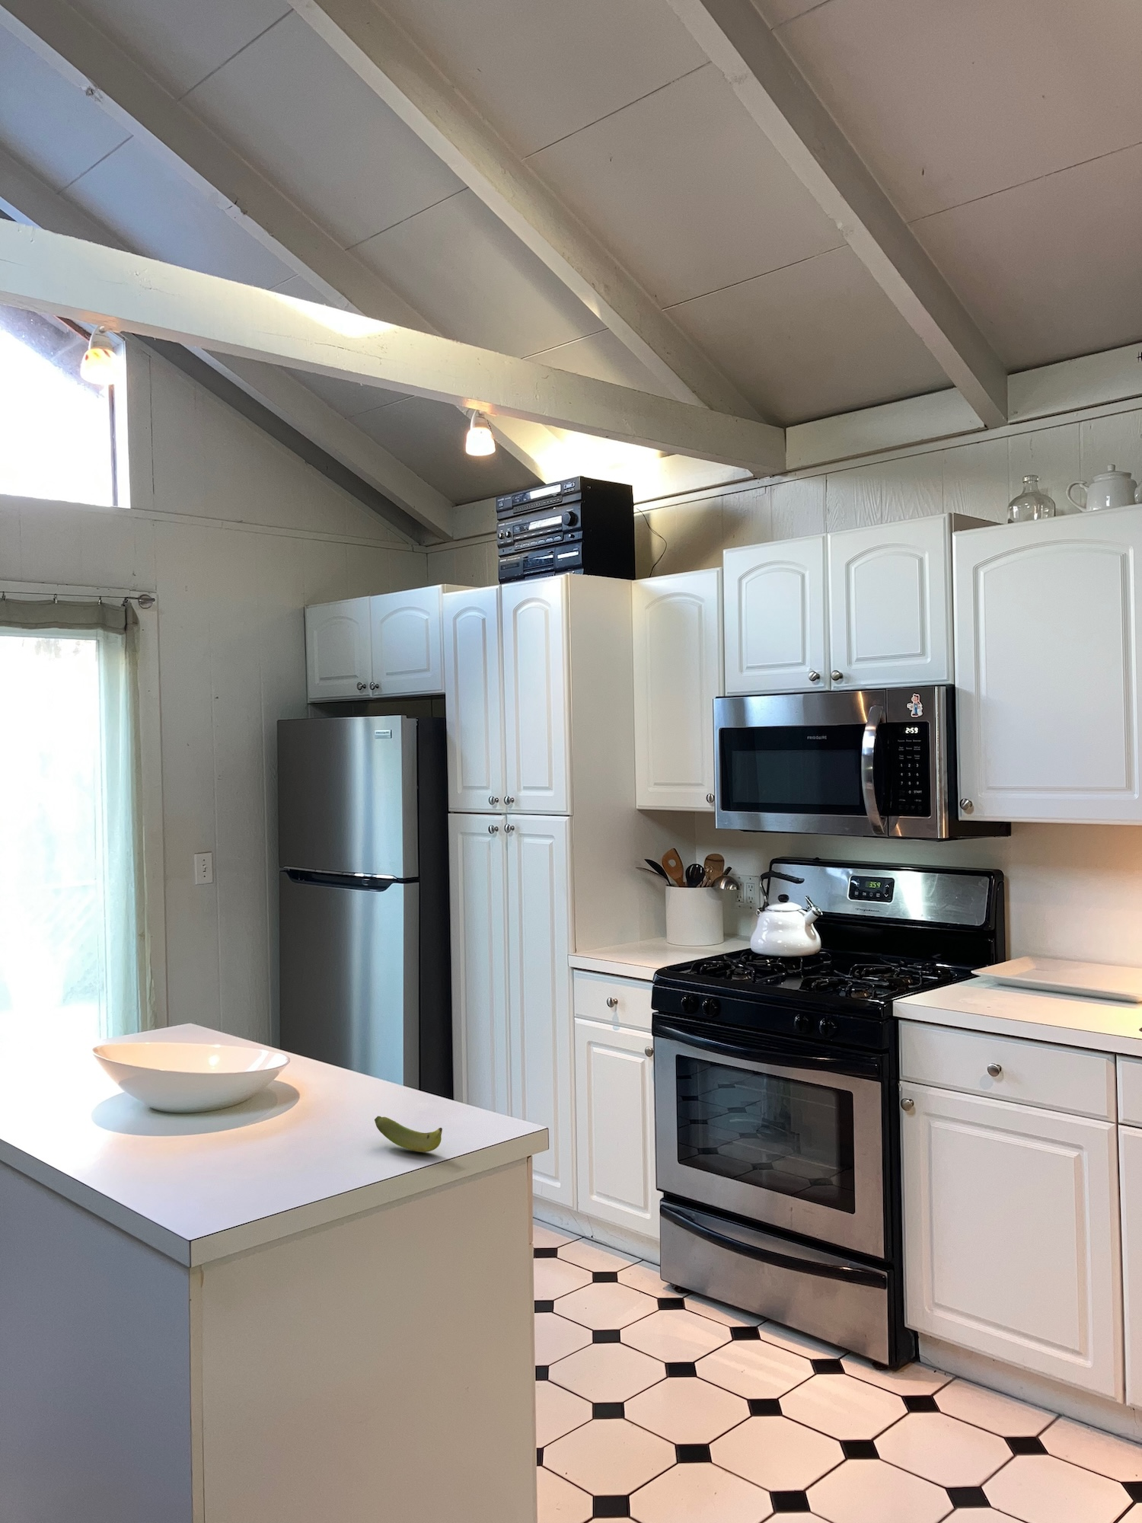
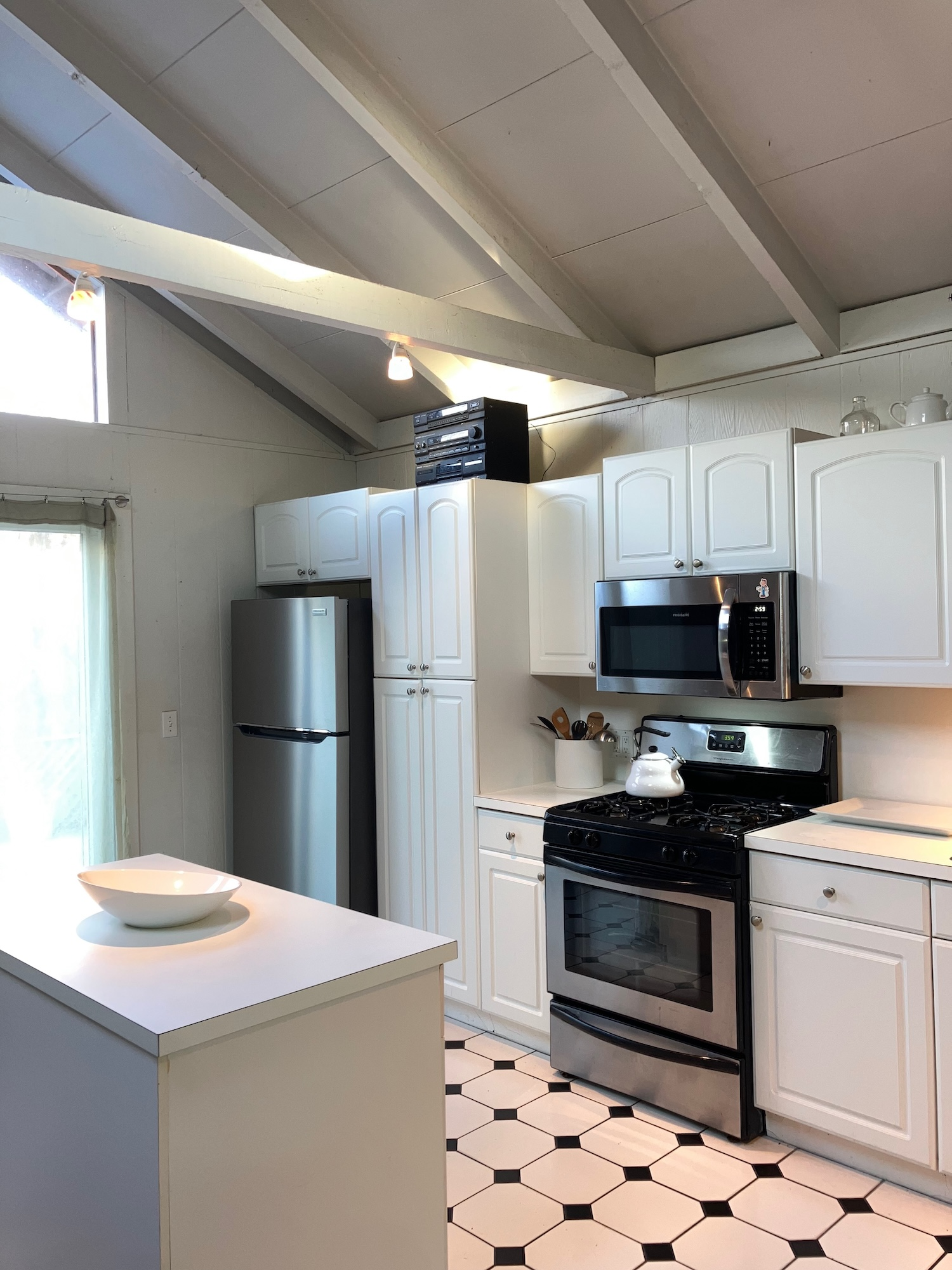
- banana (407, 1134)
